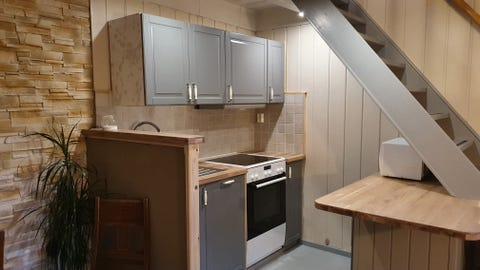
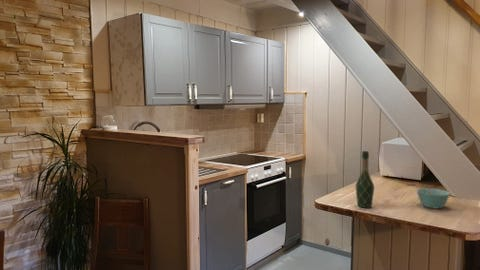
+ bowl (432, 198)
+ wine bottle (364, 178)
